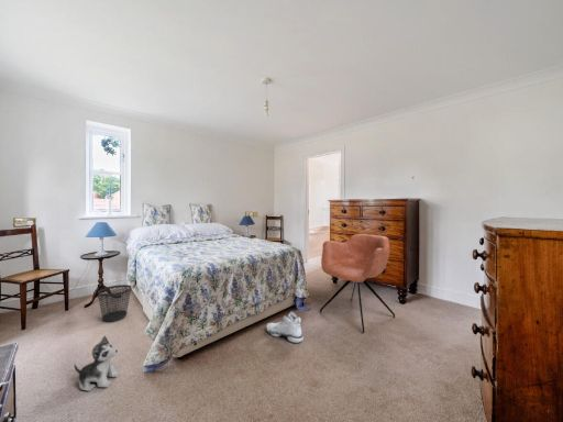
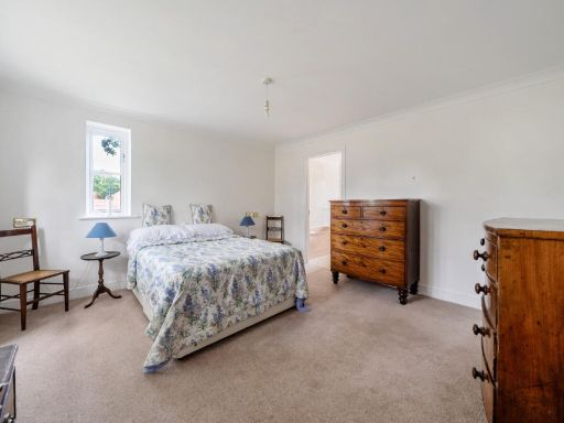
- plush toy (96, 358)
- armchair (356, 275)
- wastebasket (114, 303)
- sneaker (284, 323)
